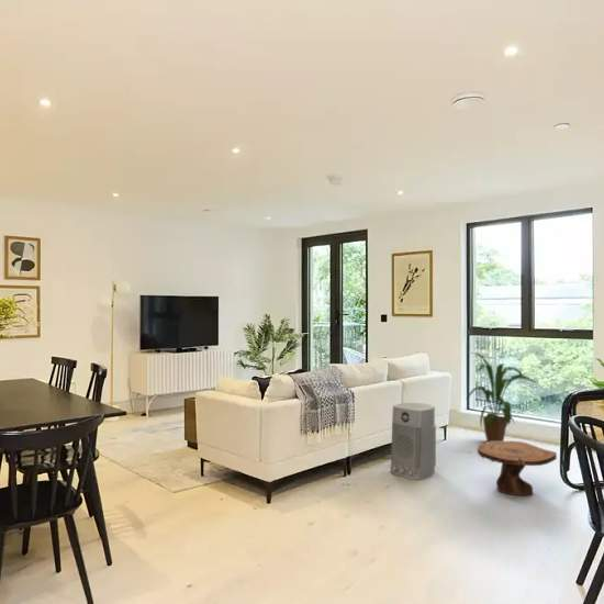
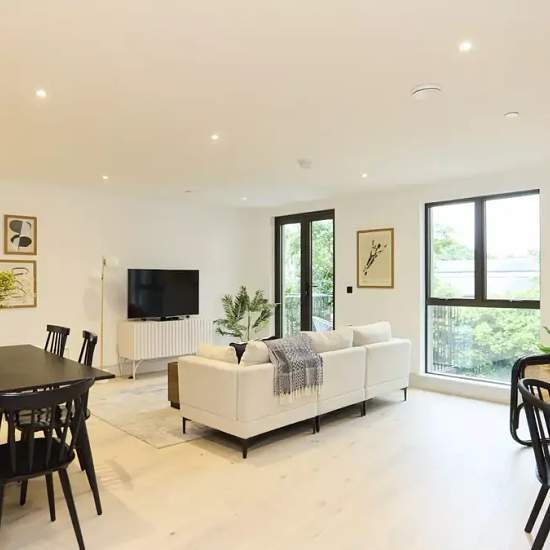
- house plant (501, 398)
- side table (513, 470)
- air purifier (414, 438)
